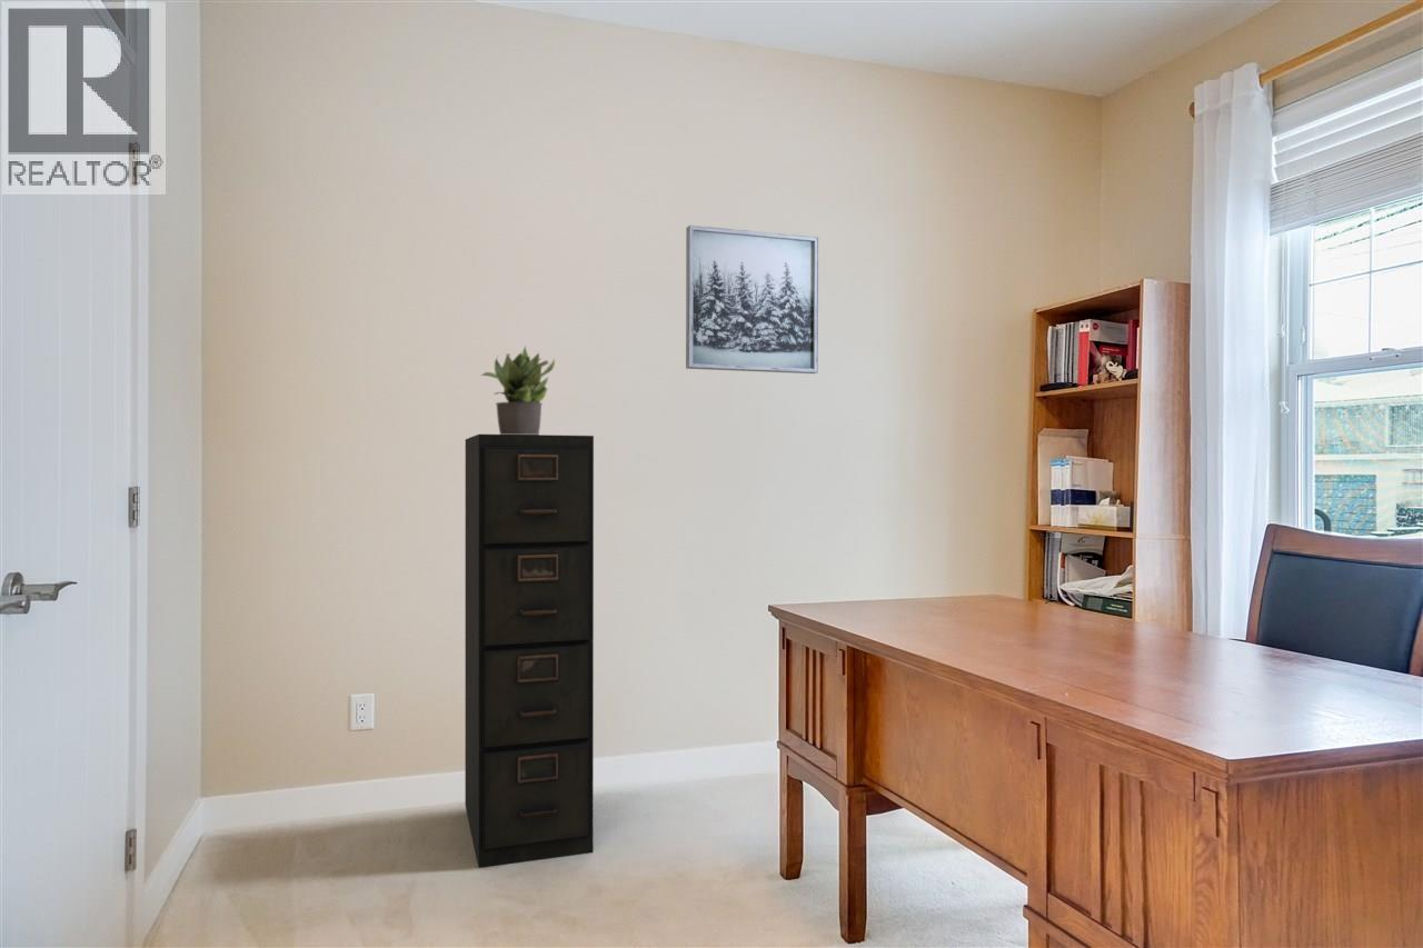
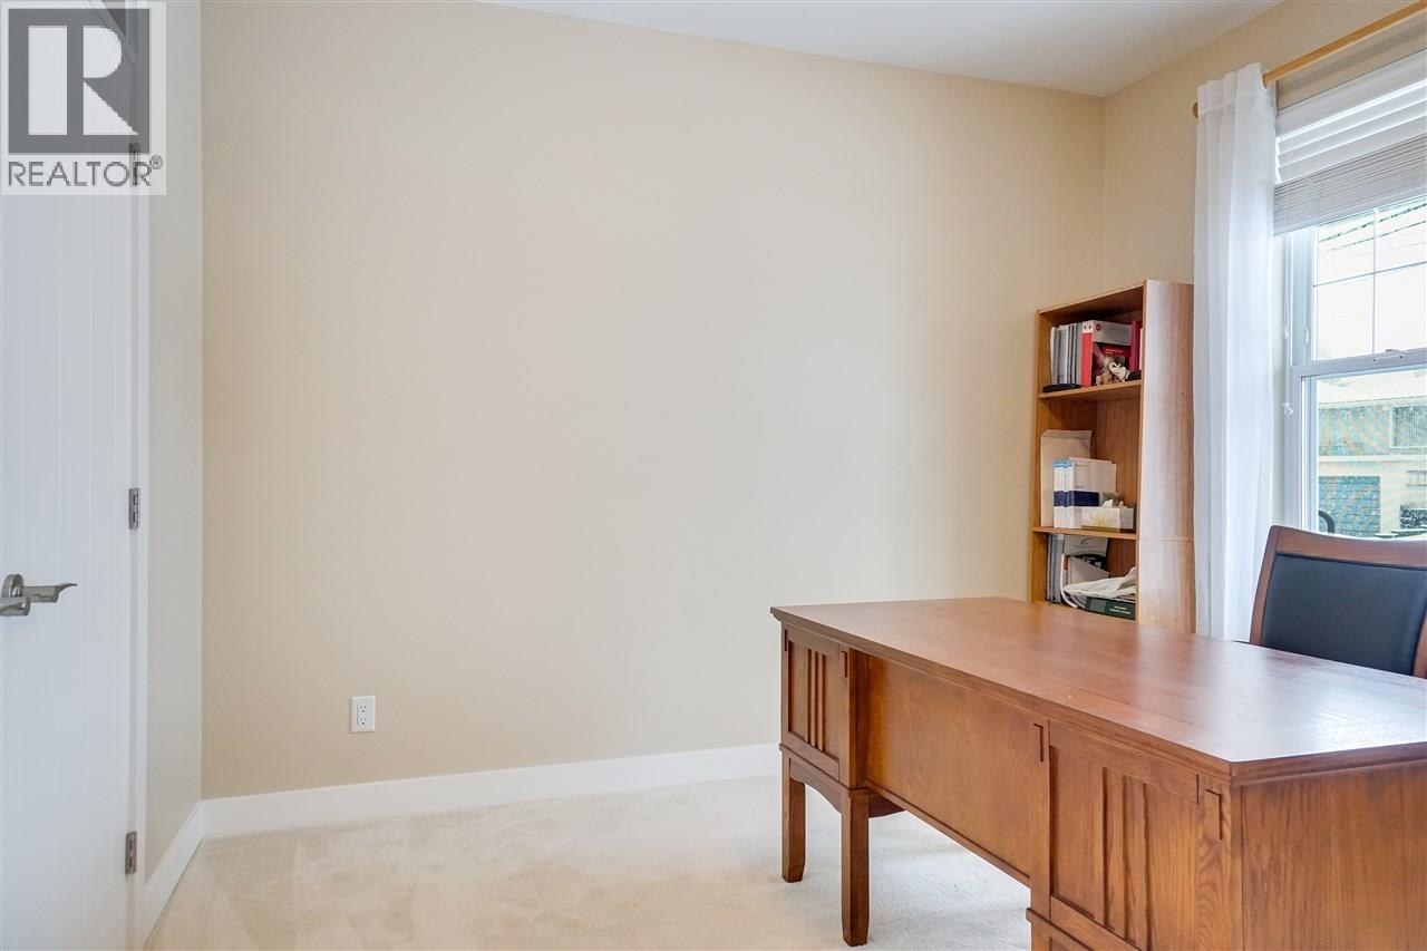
- potted plant (516, 390)
- filing cabinet (525, 633)
- wall art (753, 301)
